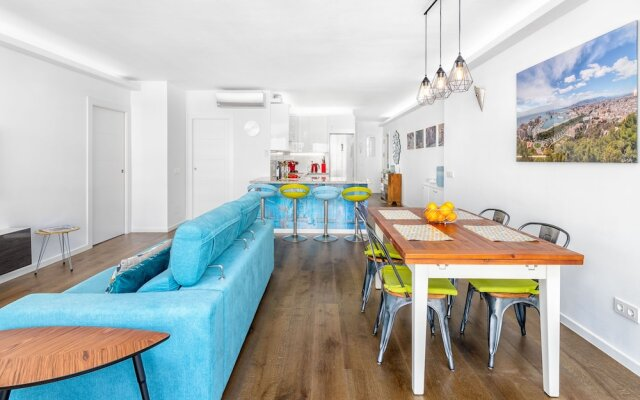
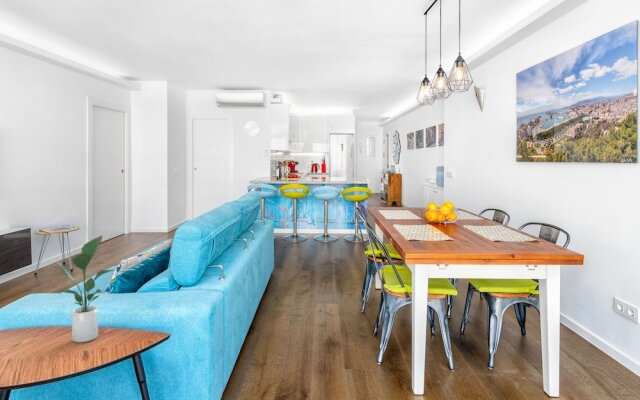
+ potted plant (80, 290)
